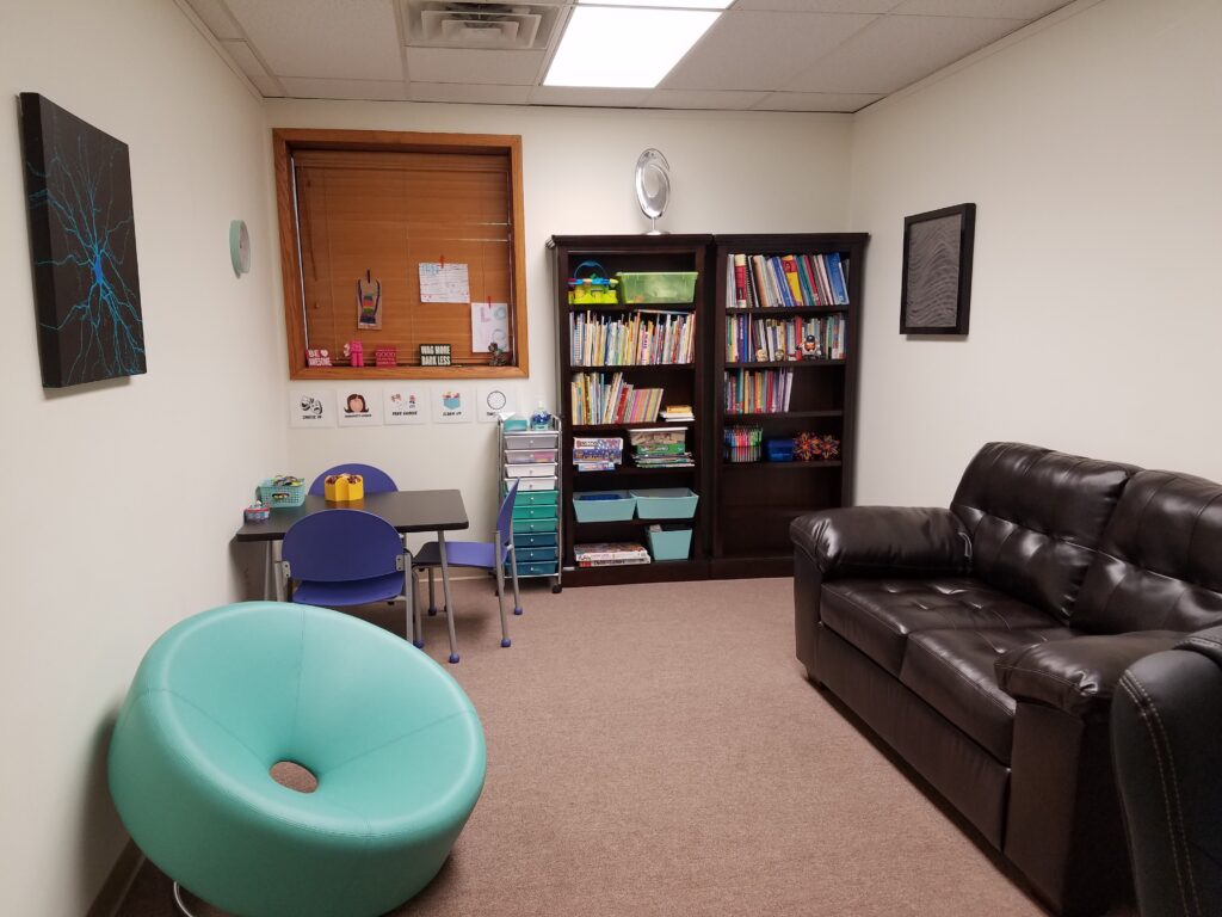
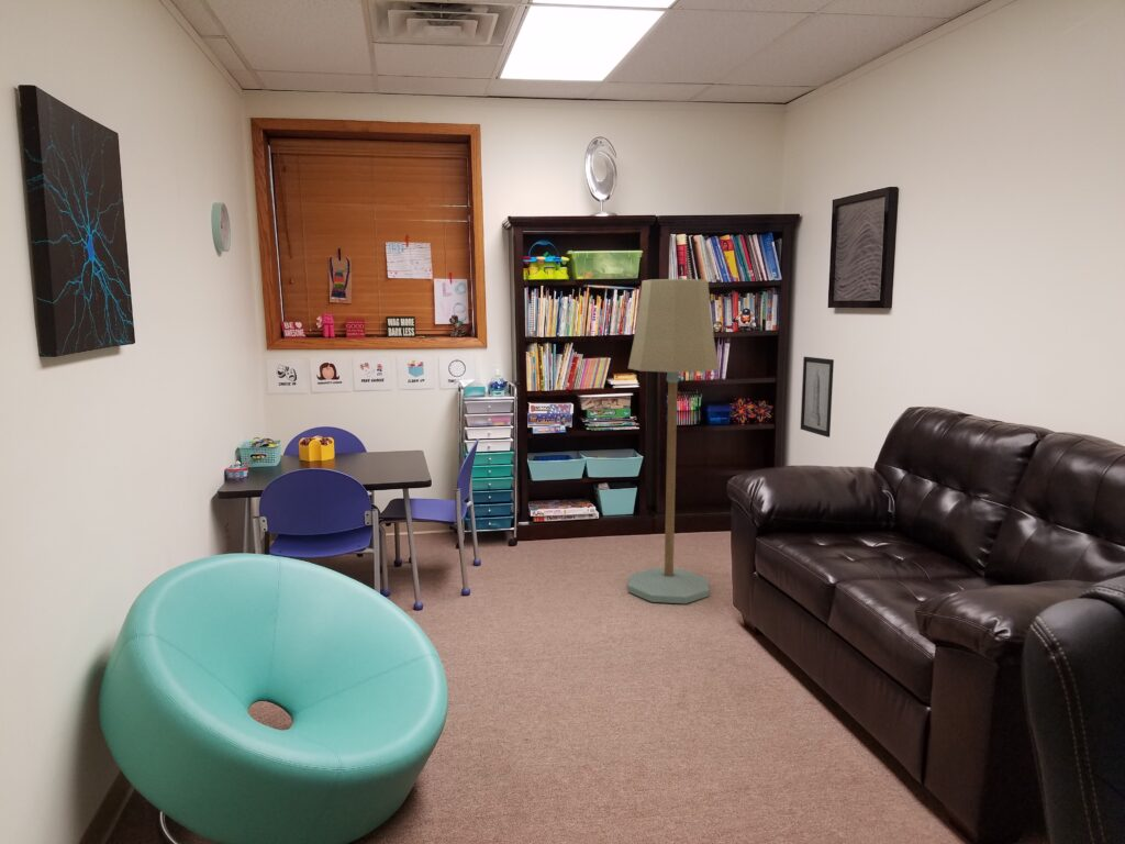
+ floor lamp (671, 438)
+ wall art (816, 396)
